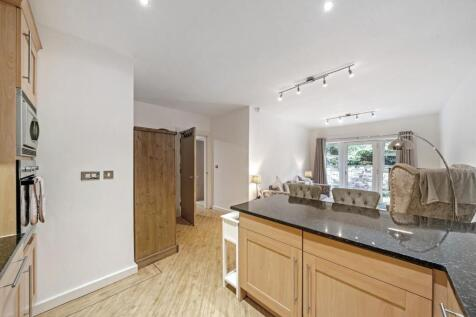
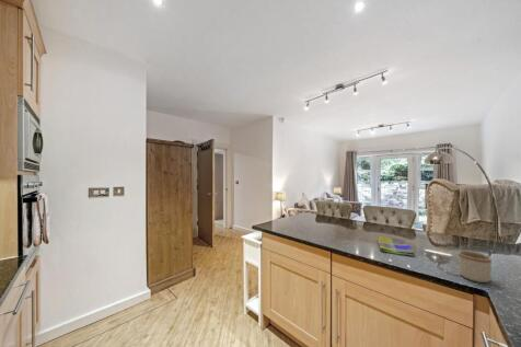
+ dish towel (394, 245)
+ mug (472, 264)
